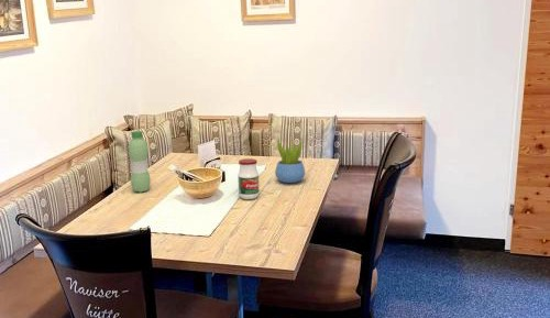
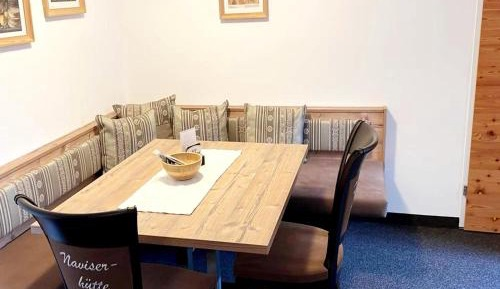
- jar (248, 178)
- succulent plant (289, 158)
- water bottle (139, 161)
